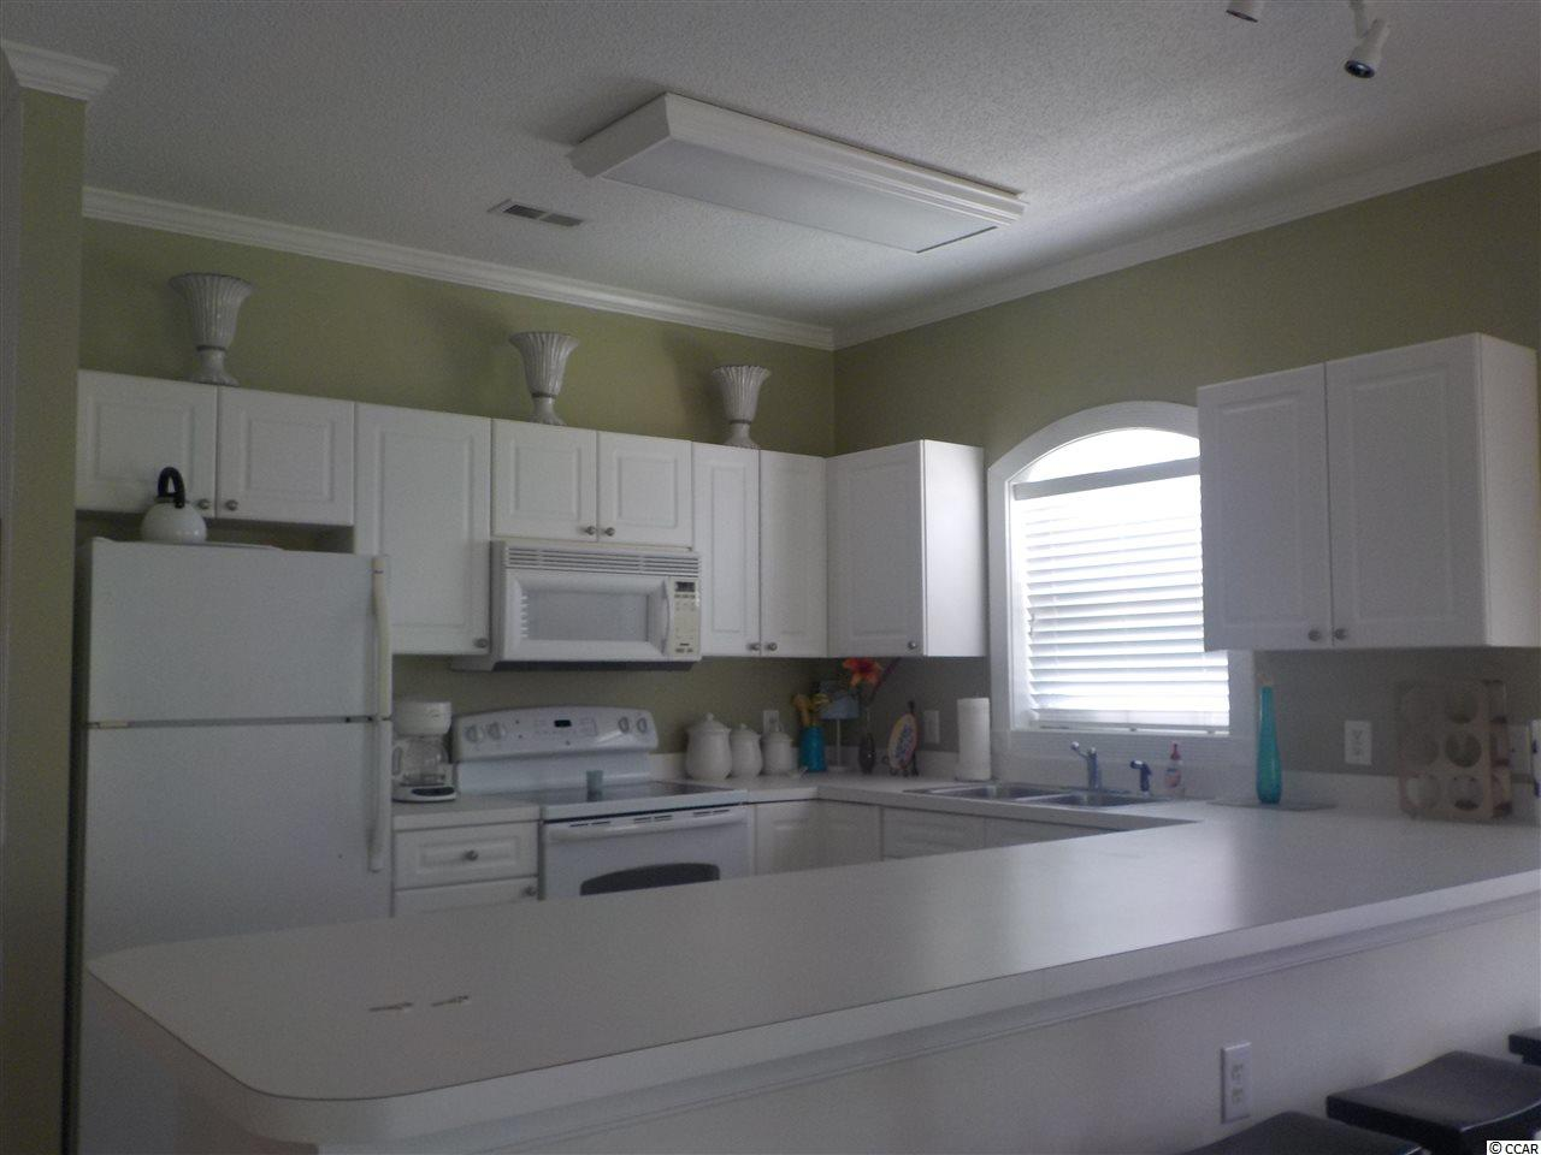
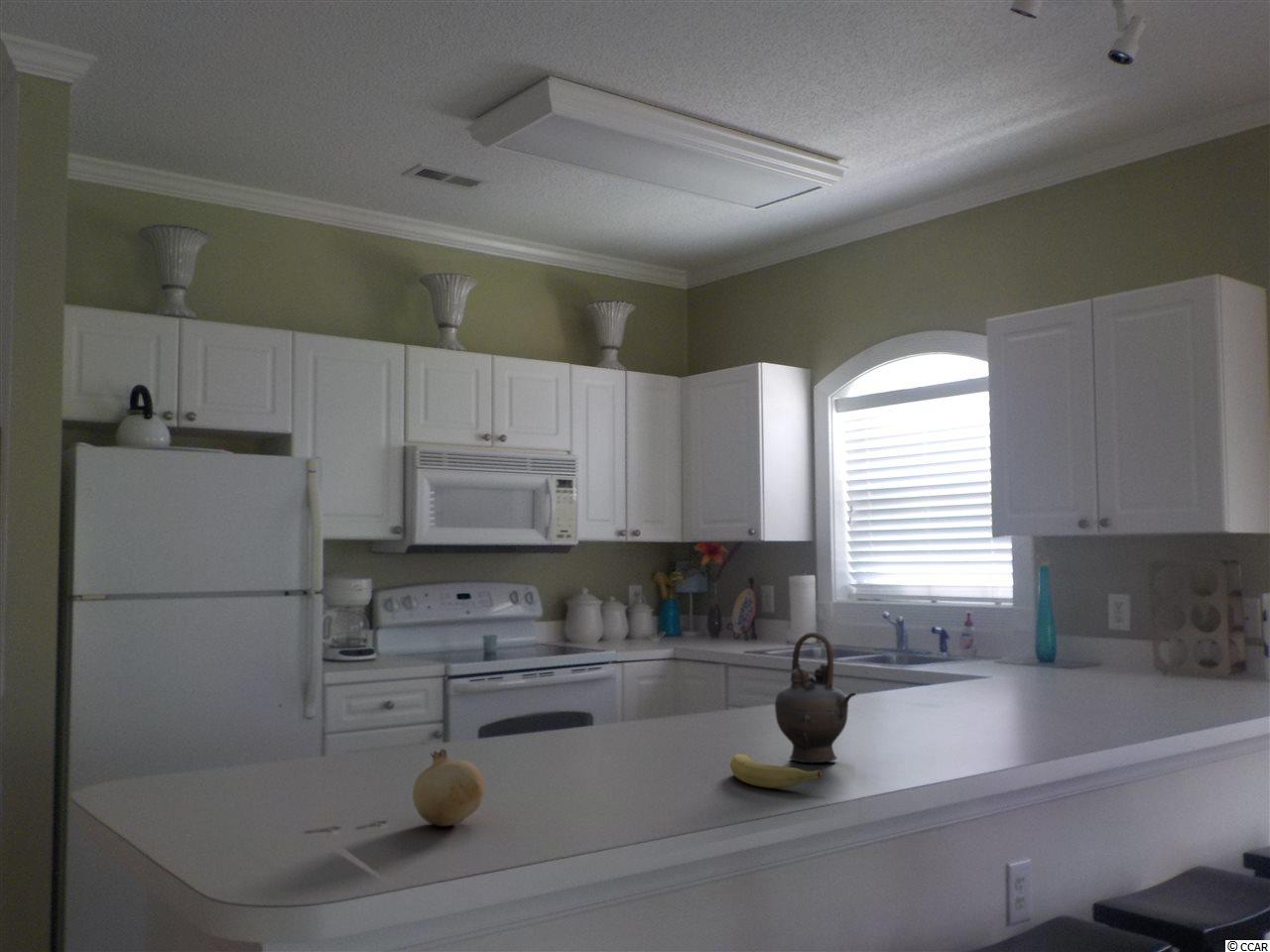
+ teapot (818, 696)
+ fruit (763, 772)
+ fruit (447, 787)
